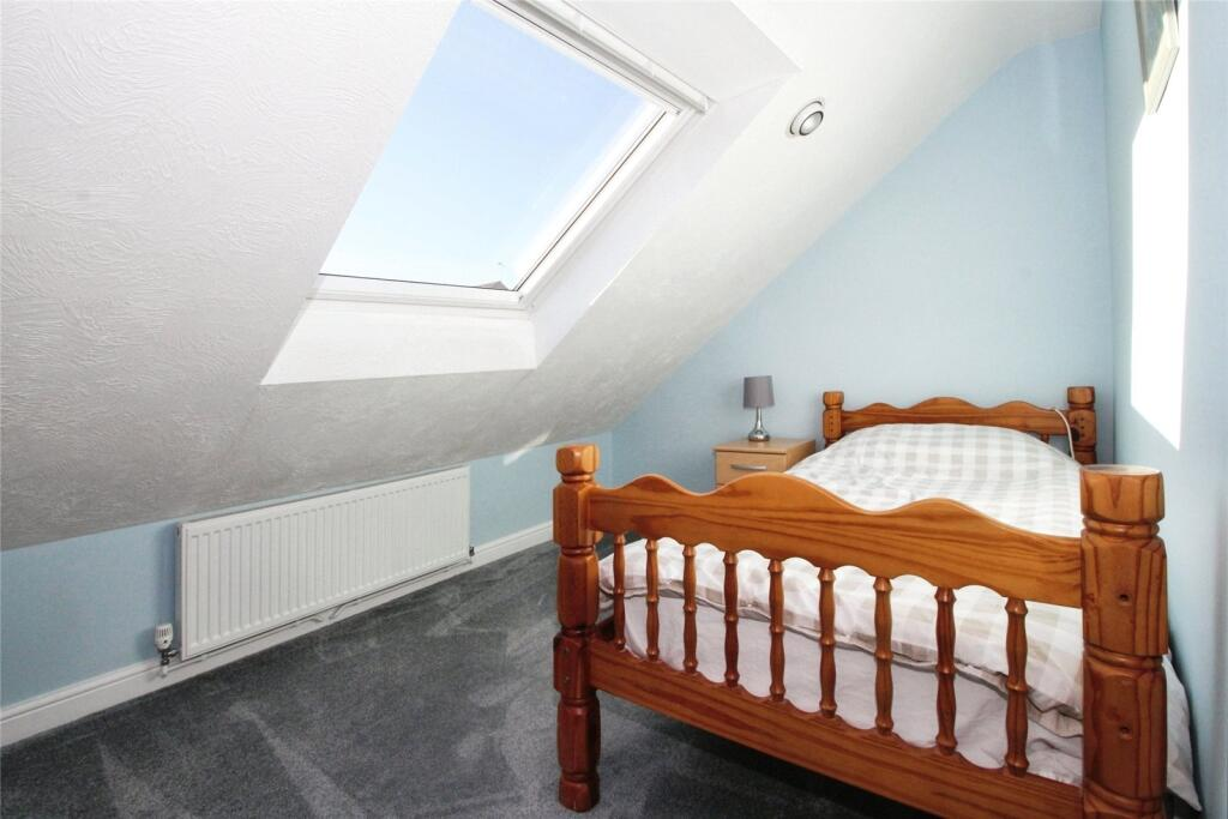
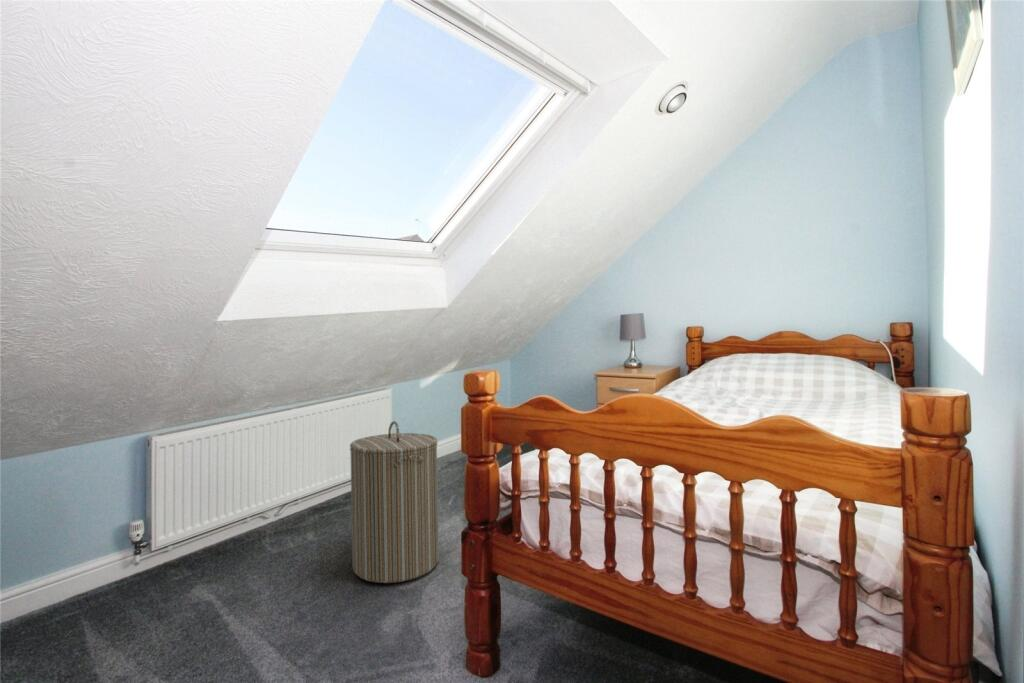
+ laundry hamper (395, 492)
